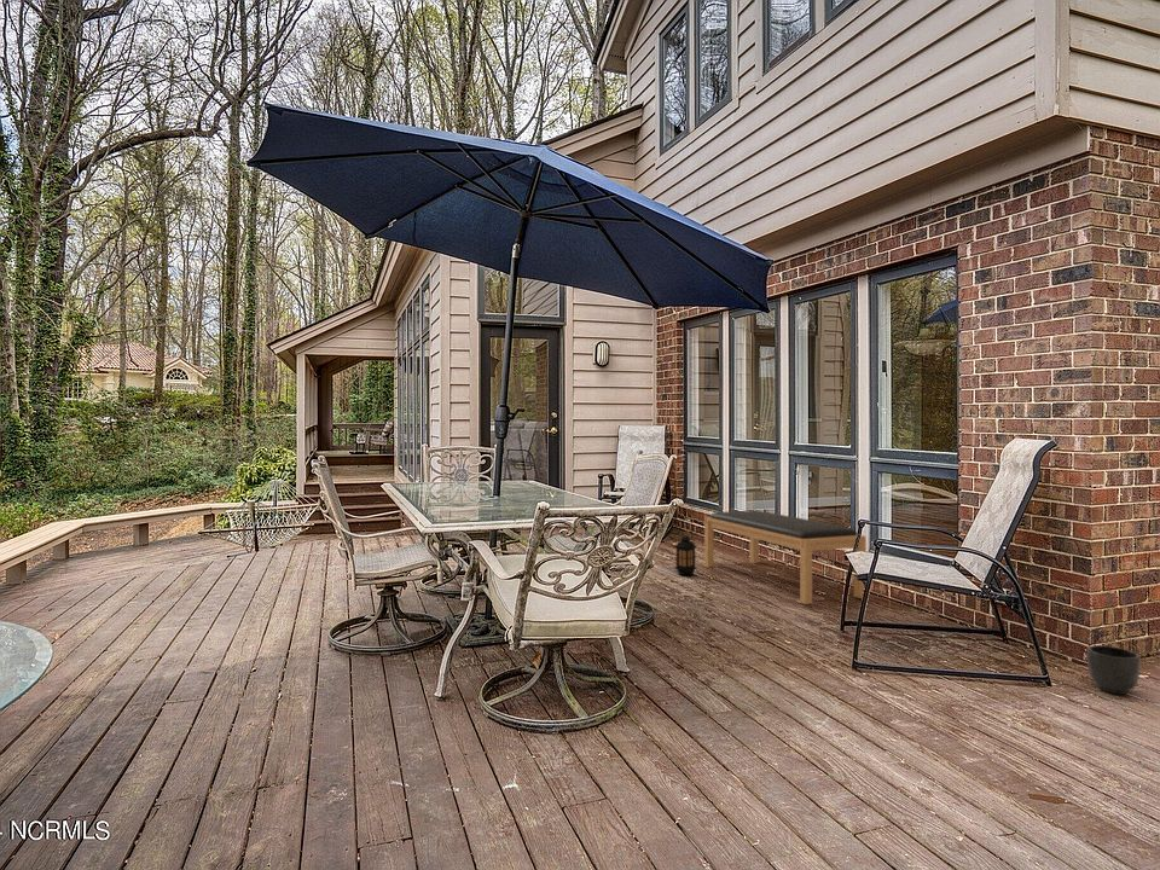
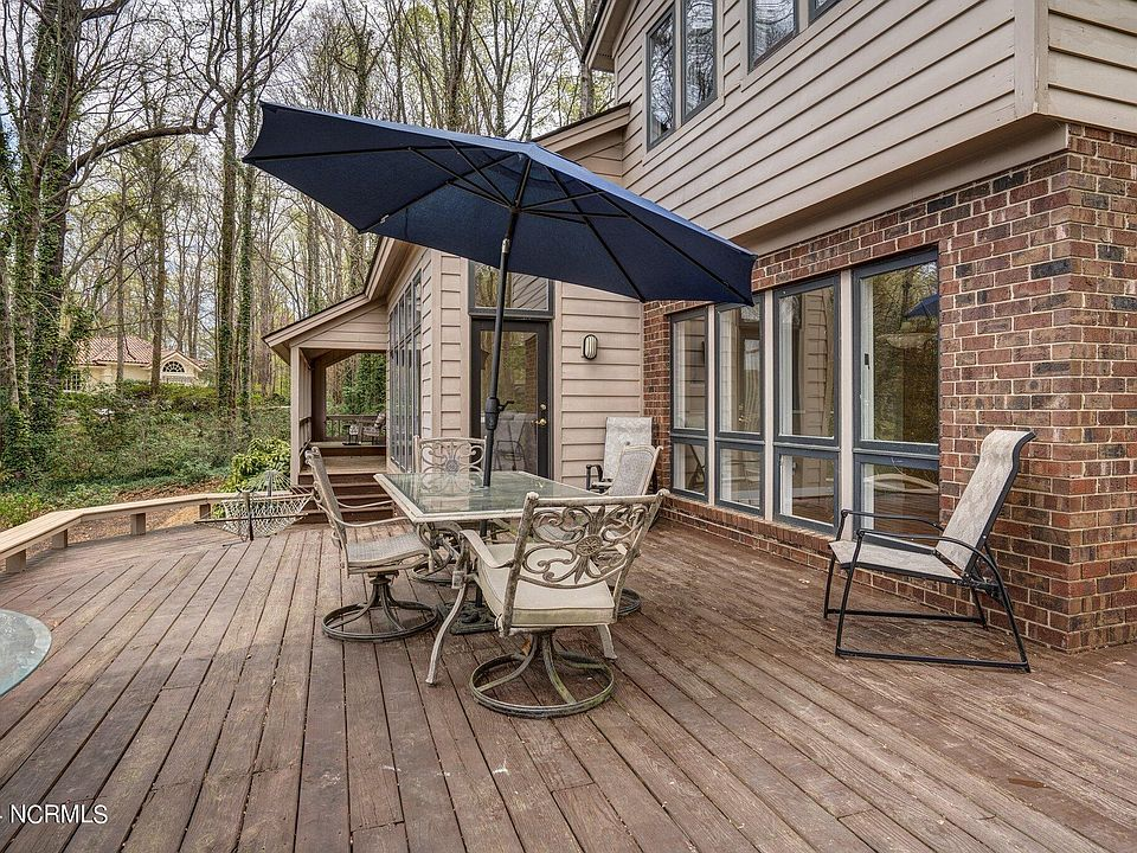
- planter (1113, 671)
- lantern (685, 550)
- bench (778, 544)
